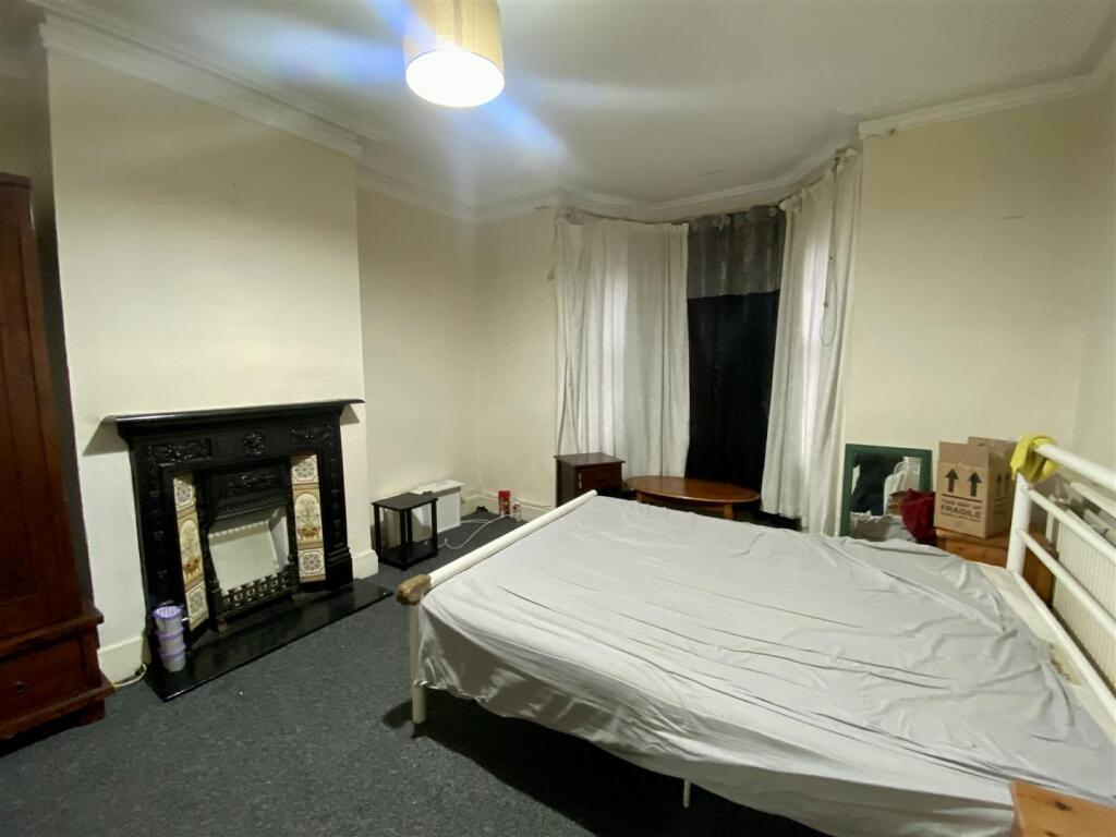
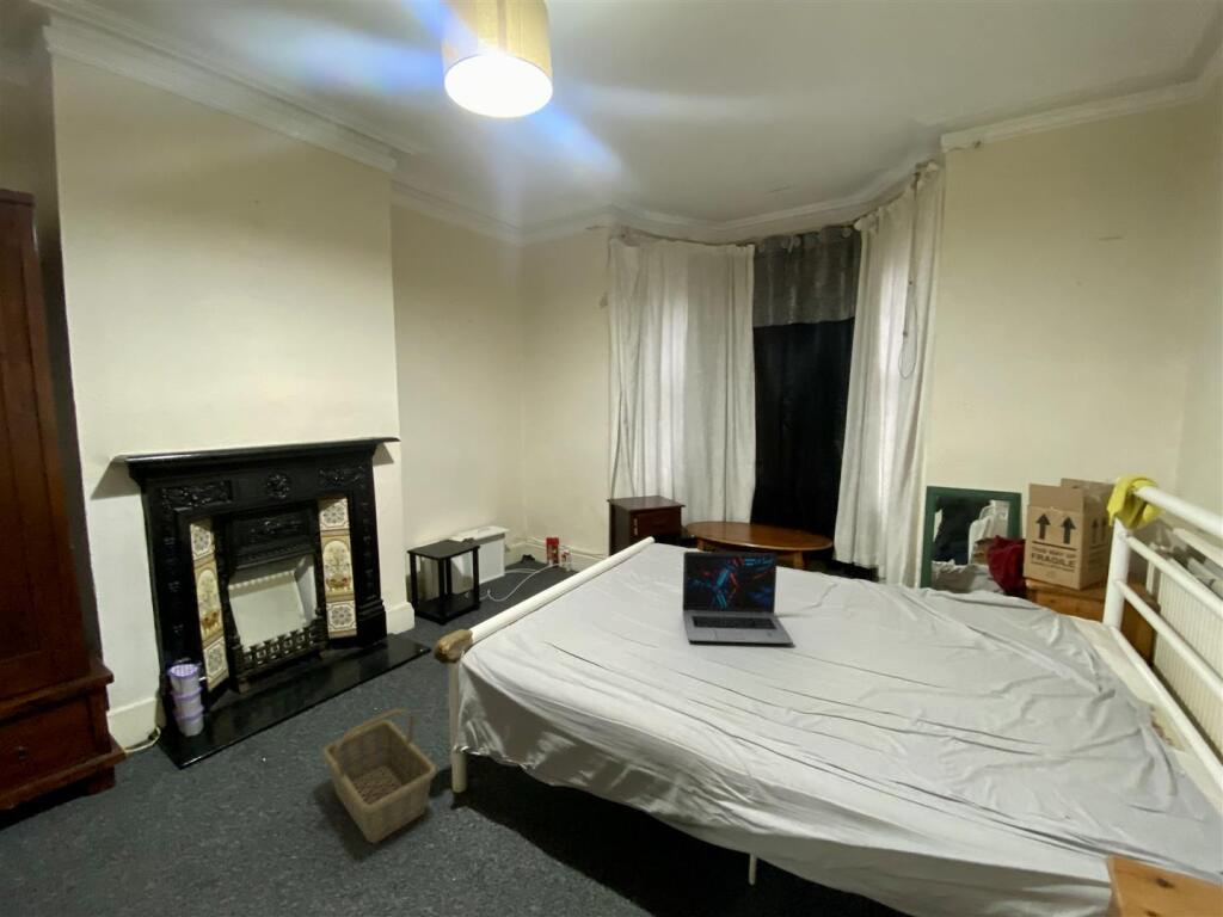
+ basket (376, 759)
+ laptop (735, 596)
